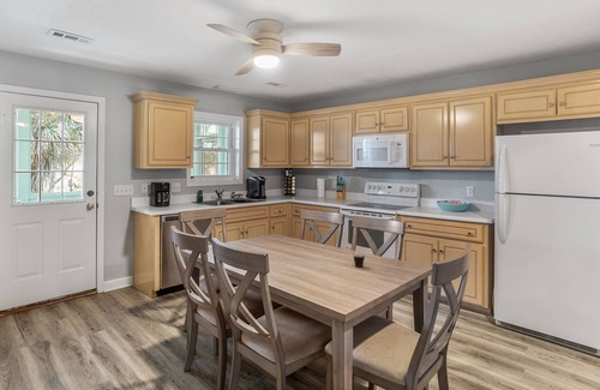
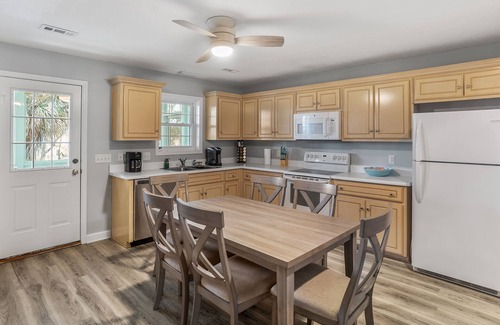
- cup (354, 256)
